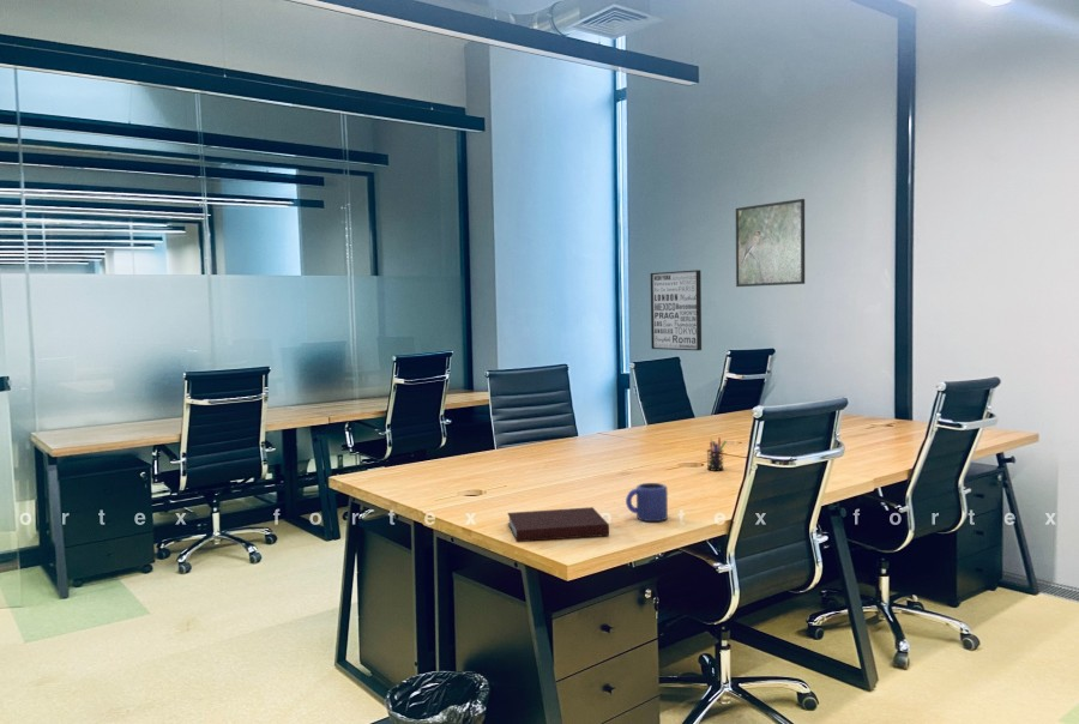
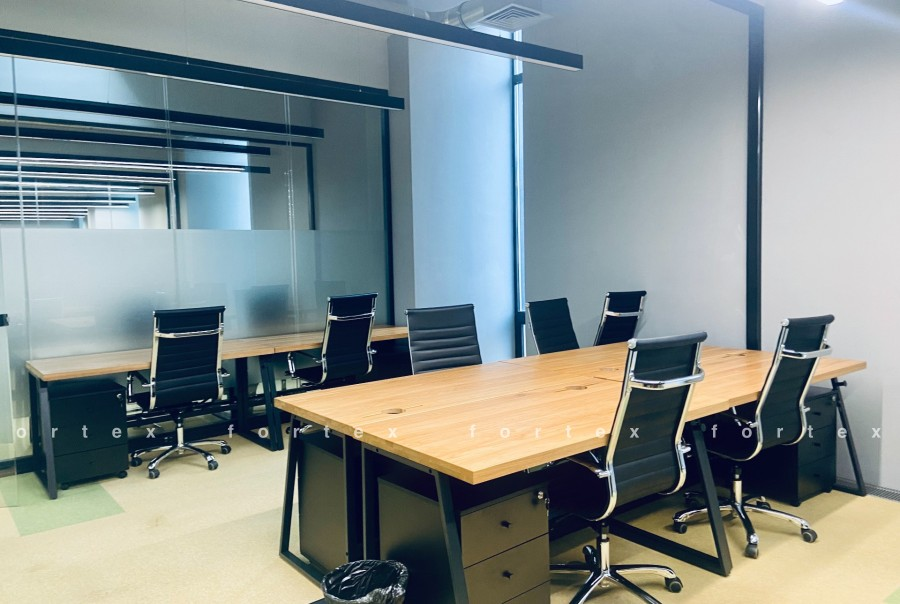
- wall art (675, 310)
- mug (646, 501)
- notebook (556, 524)
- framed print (768, 245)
- pen holder (717, 452)
